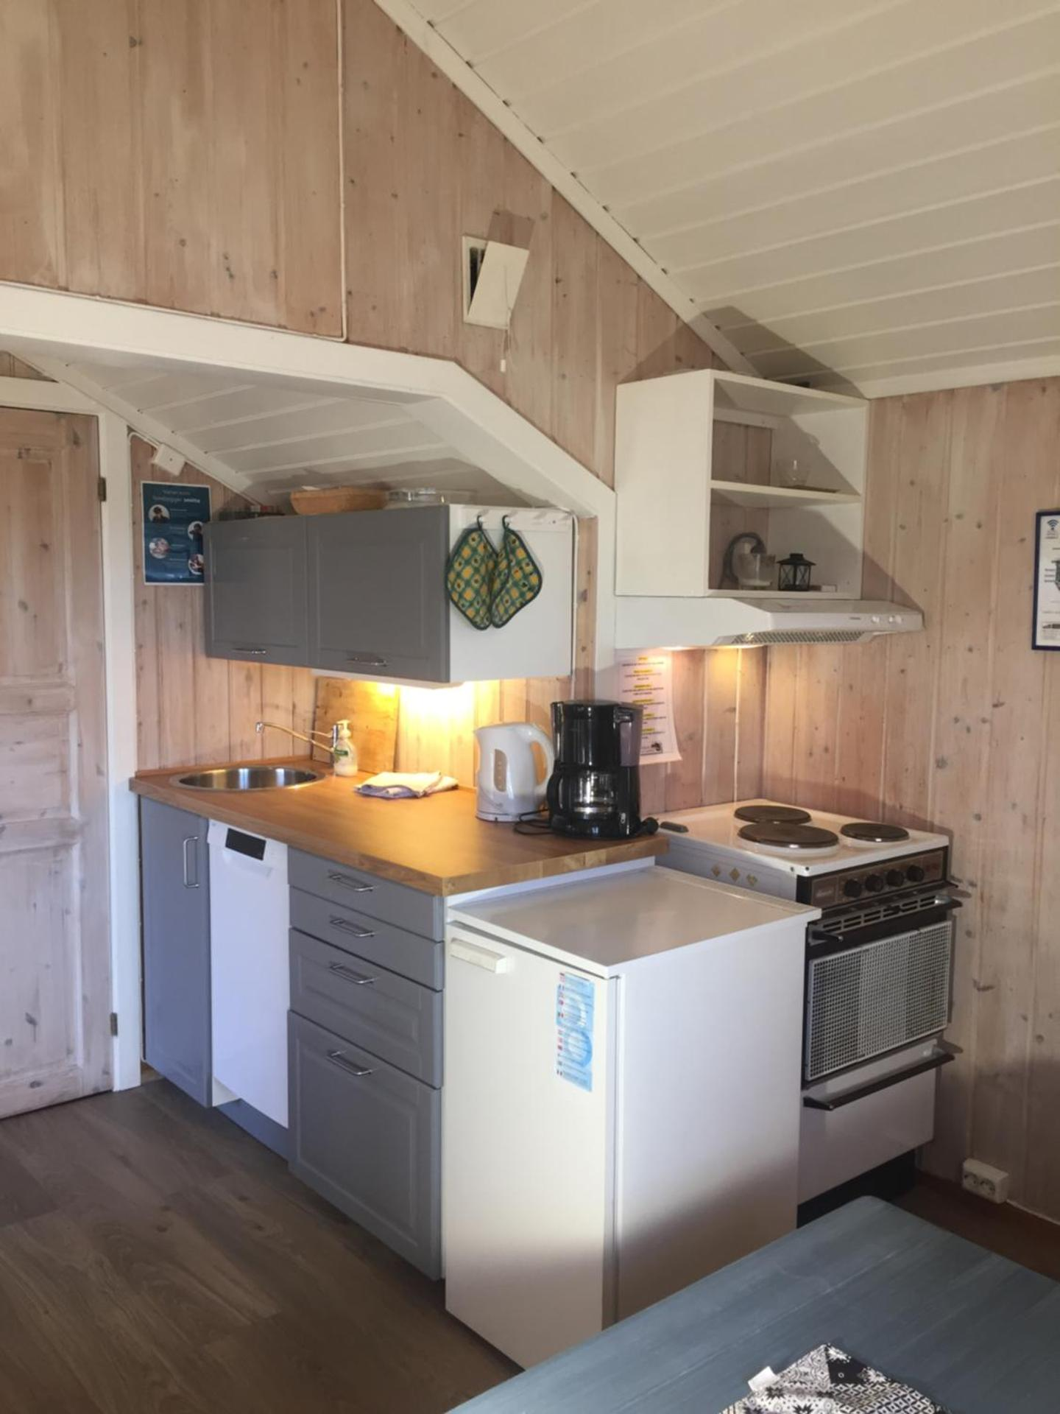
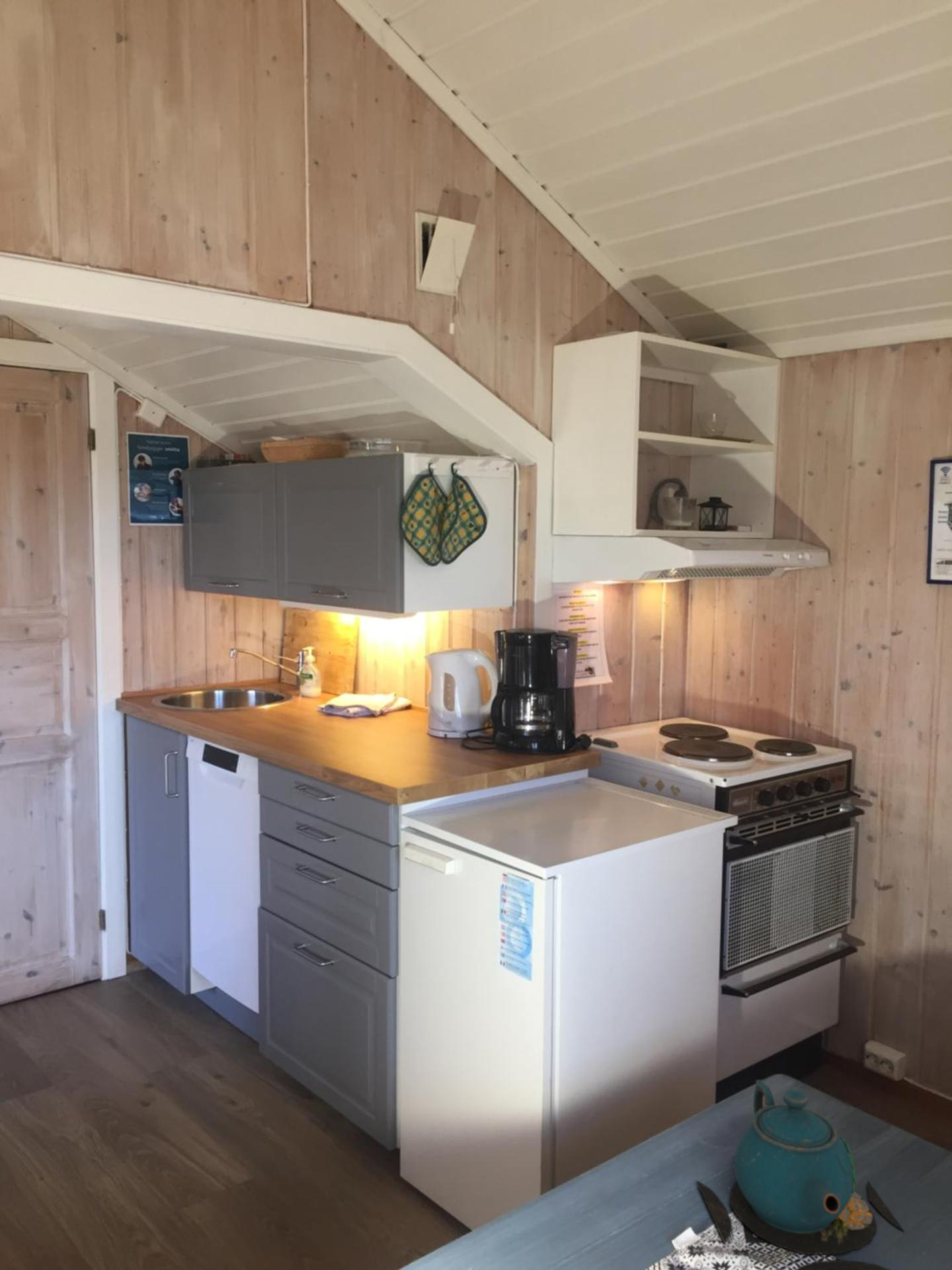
+ teapot (799, 1150)
